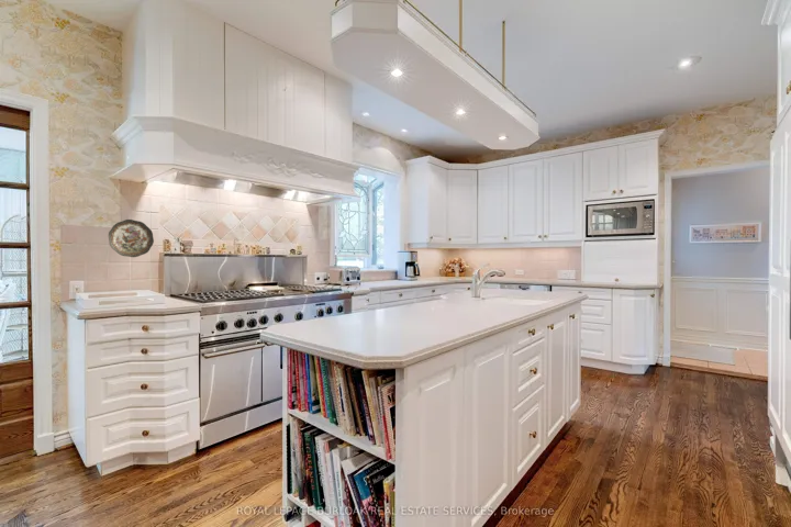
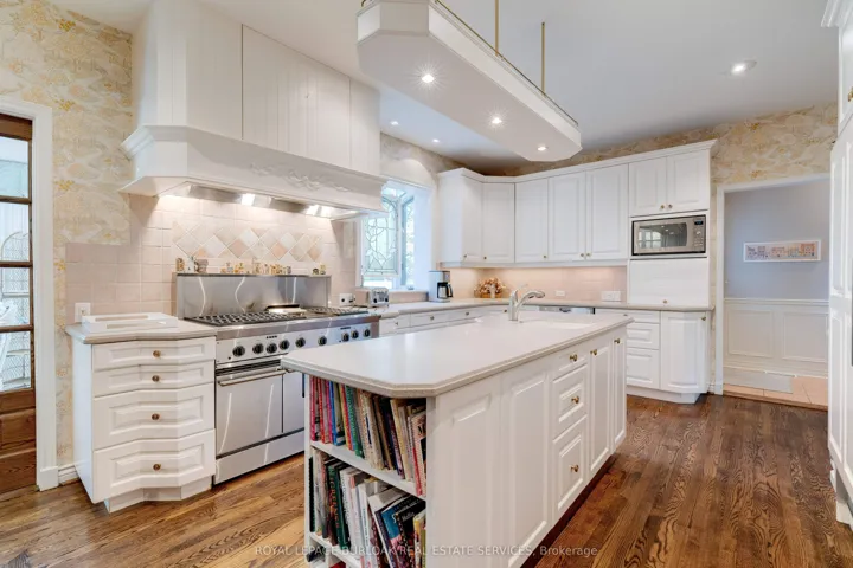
- decorative plate (131, 238)
